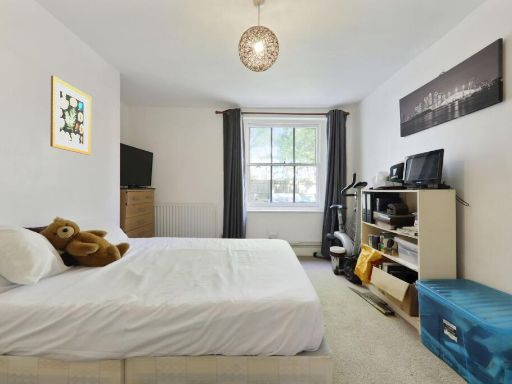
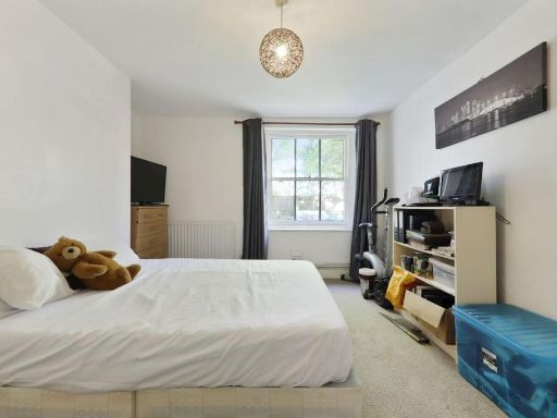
- wall art (72, 119)
